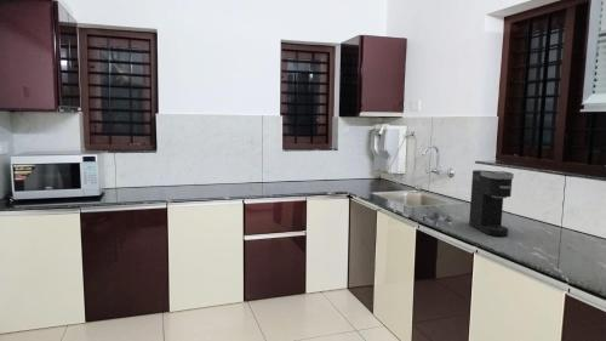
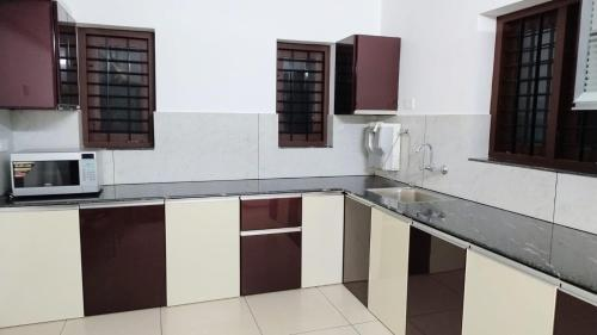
- coffee maker (490, 200)
